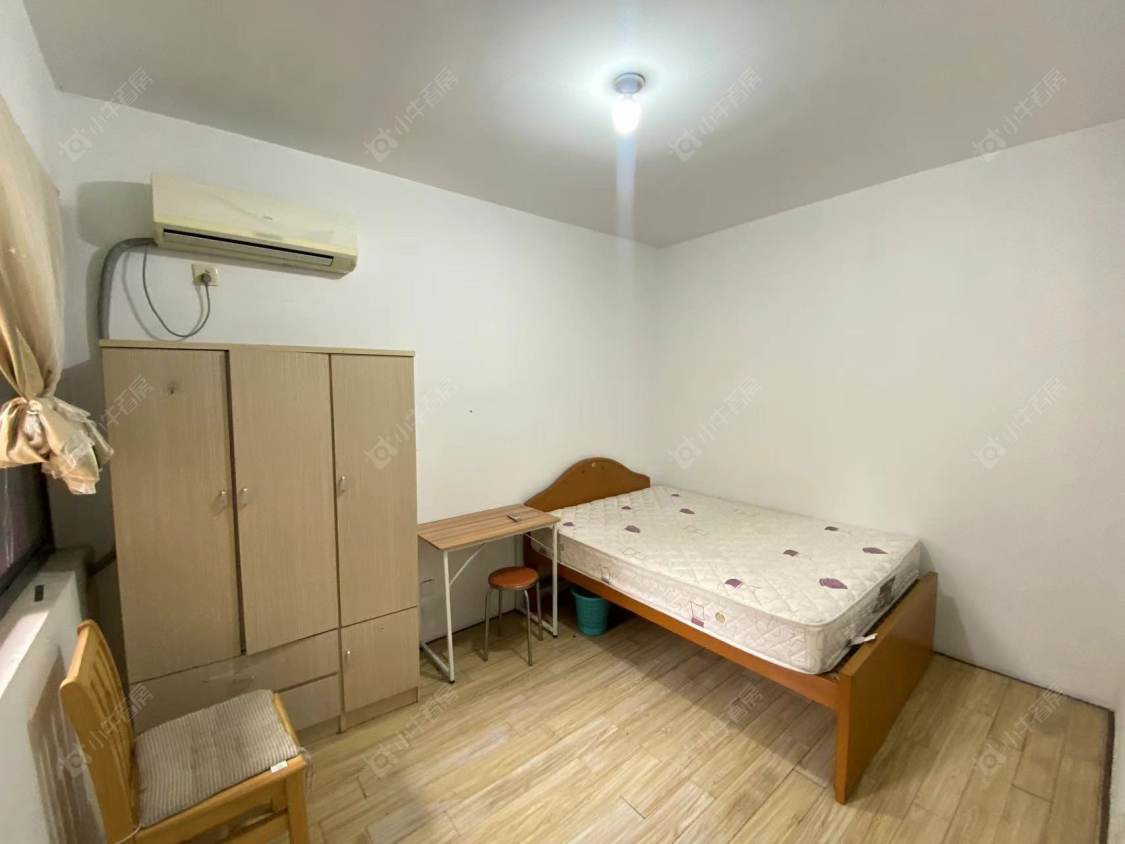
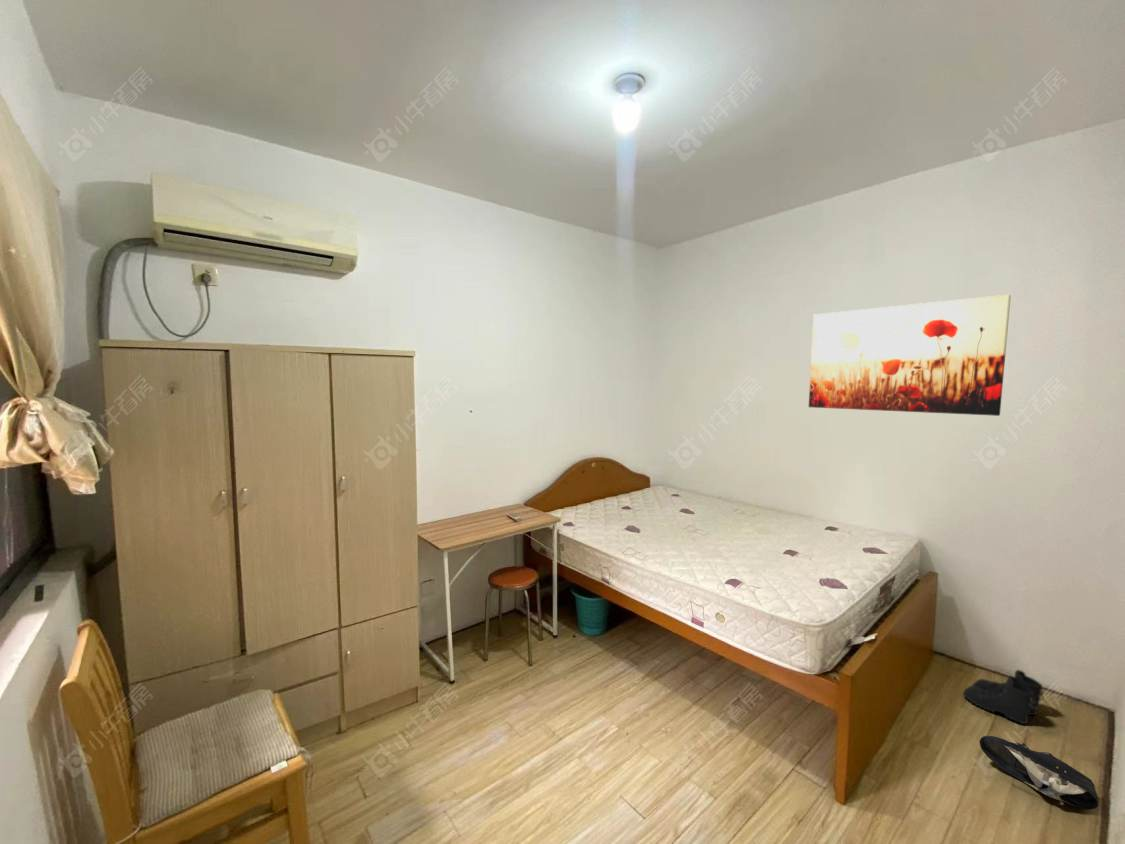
+ wall art (895, 359)
+ shoe (1035, 766)
+ boots (1002, 687)
